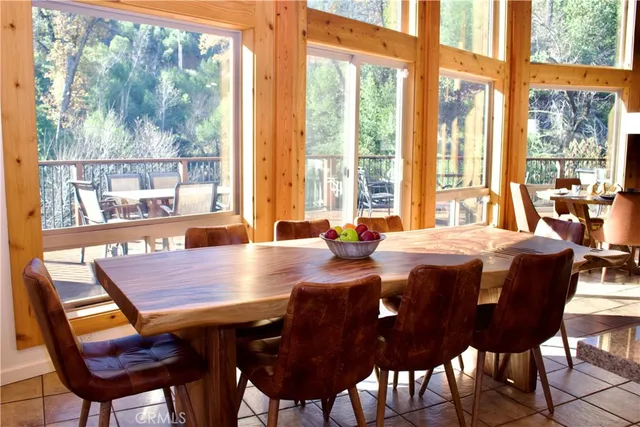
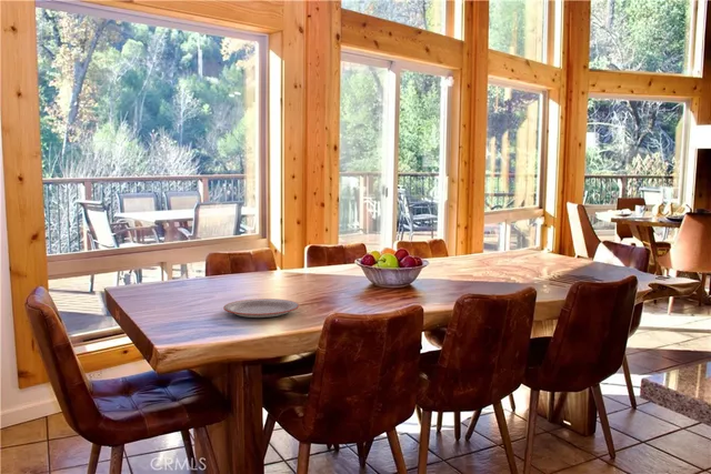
+ plate (261, 309)
